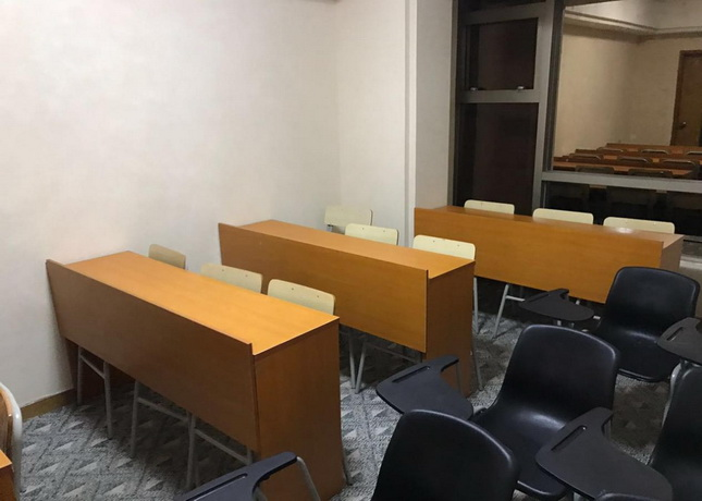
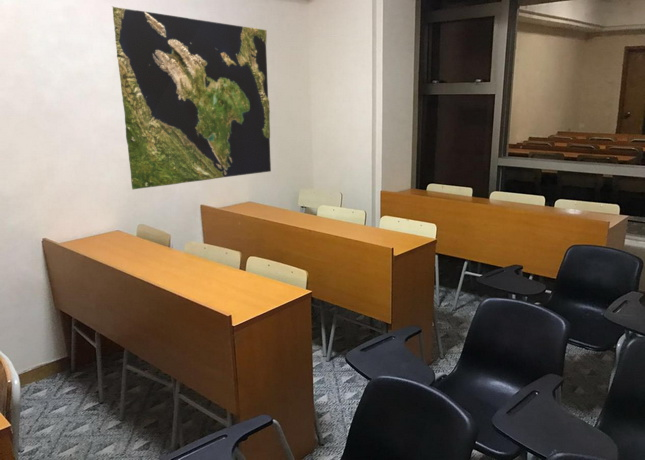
+ world map (205, 102)
